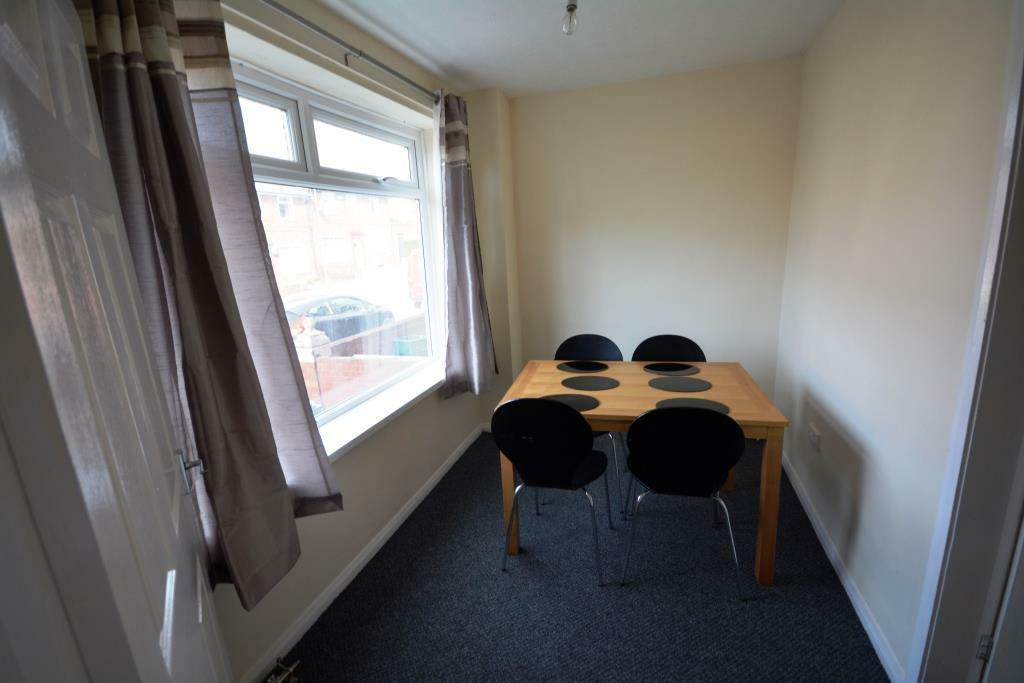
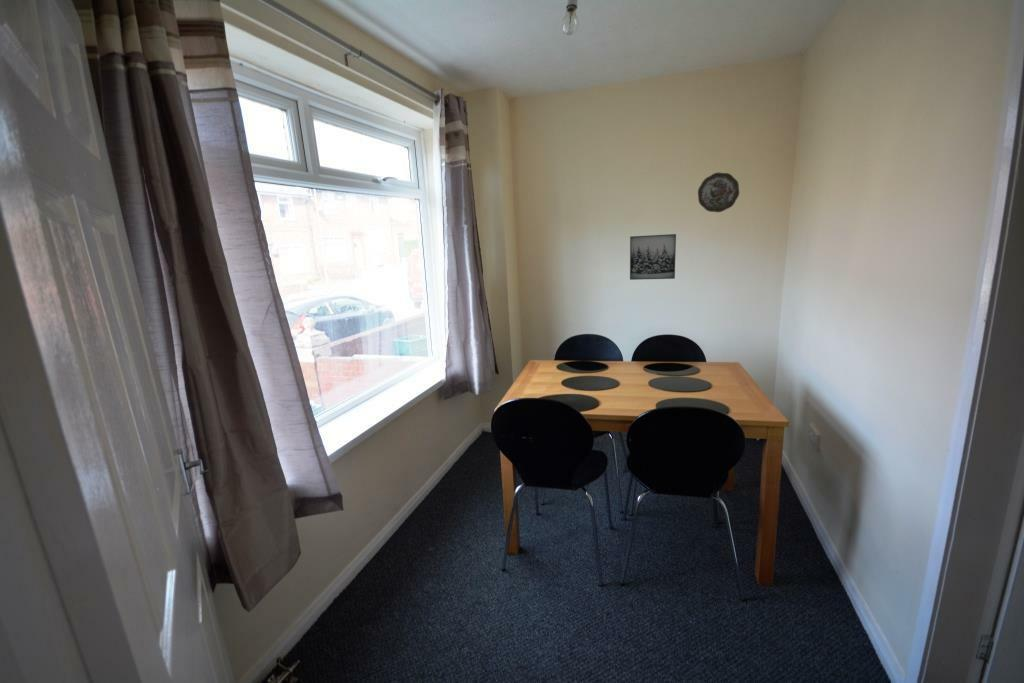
+ decorative plate (718, 192)
+ wall art (652, 257)
